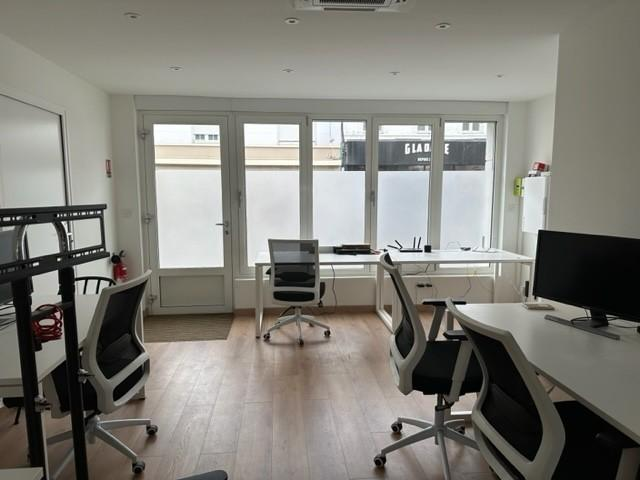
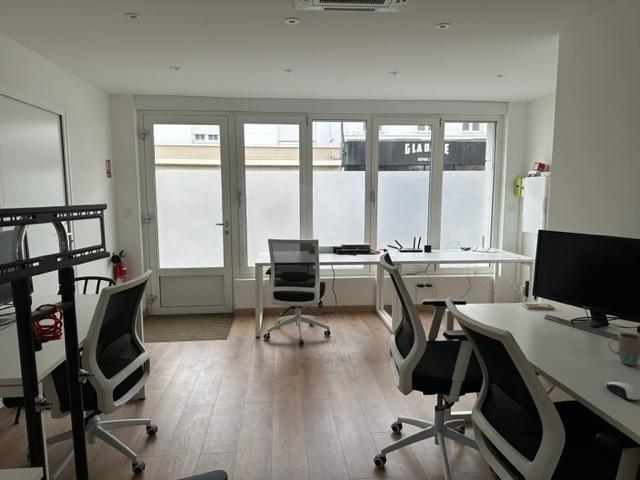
+ mug (624, 349)
+ computer mouse (623, 388)
